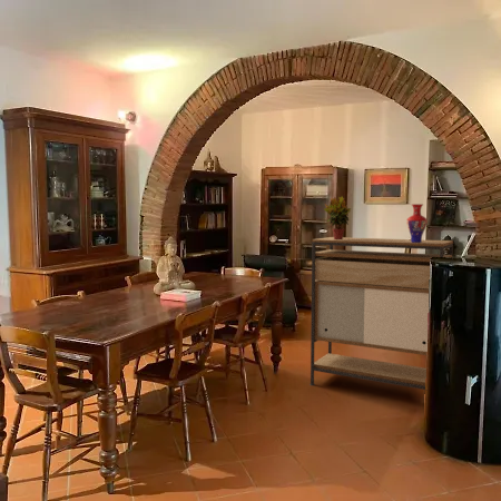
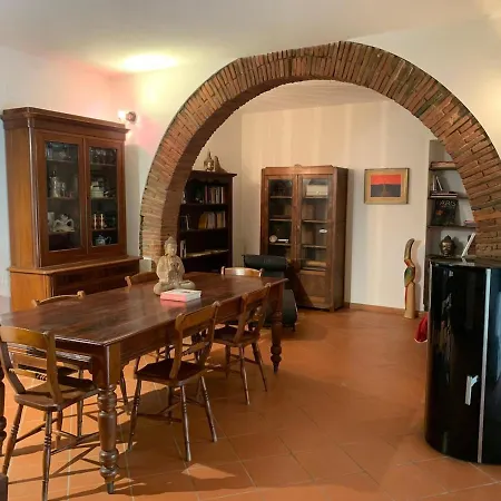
- potted plant (338, 217)
- vase (416, 223)
- shelving unit (379, 315)
